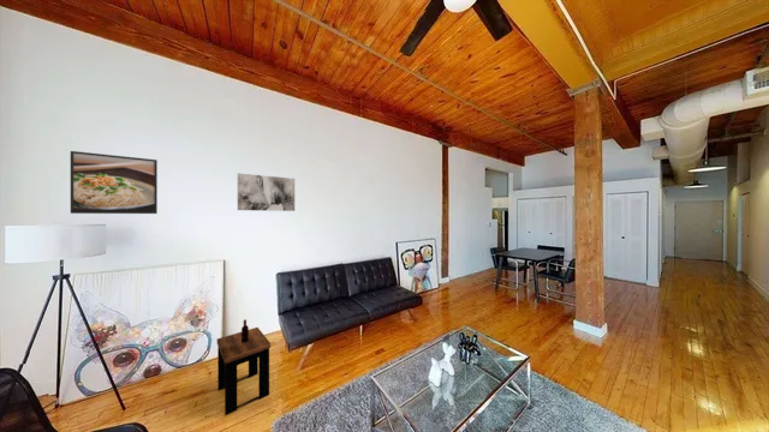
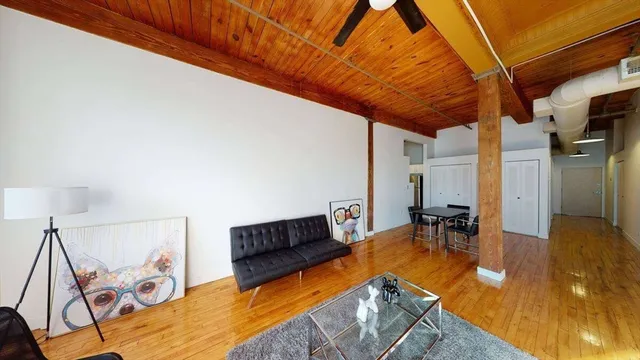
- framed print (117, 184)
- wall art (267, 193)
- side table (243, 355)
